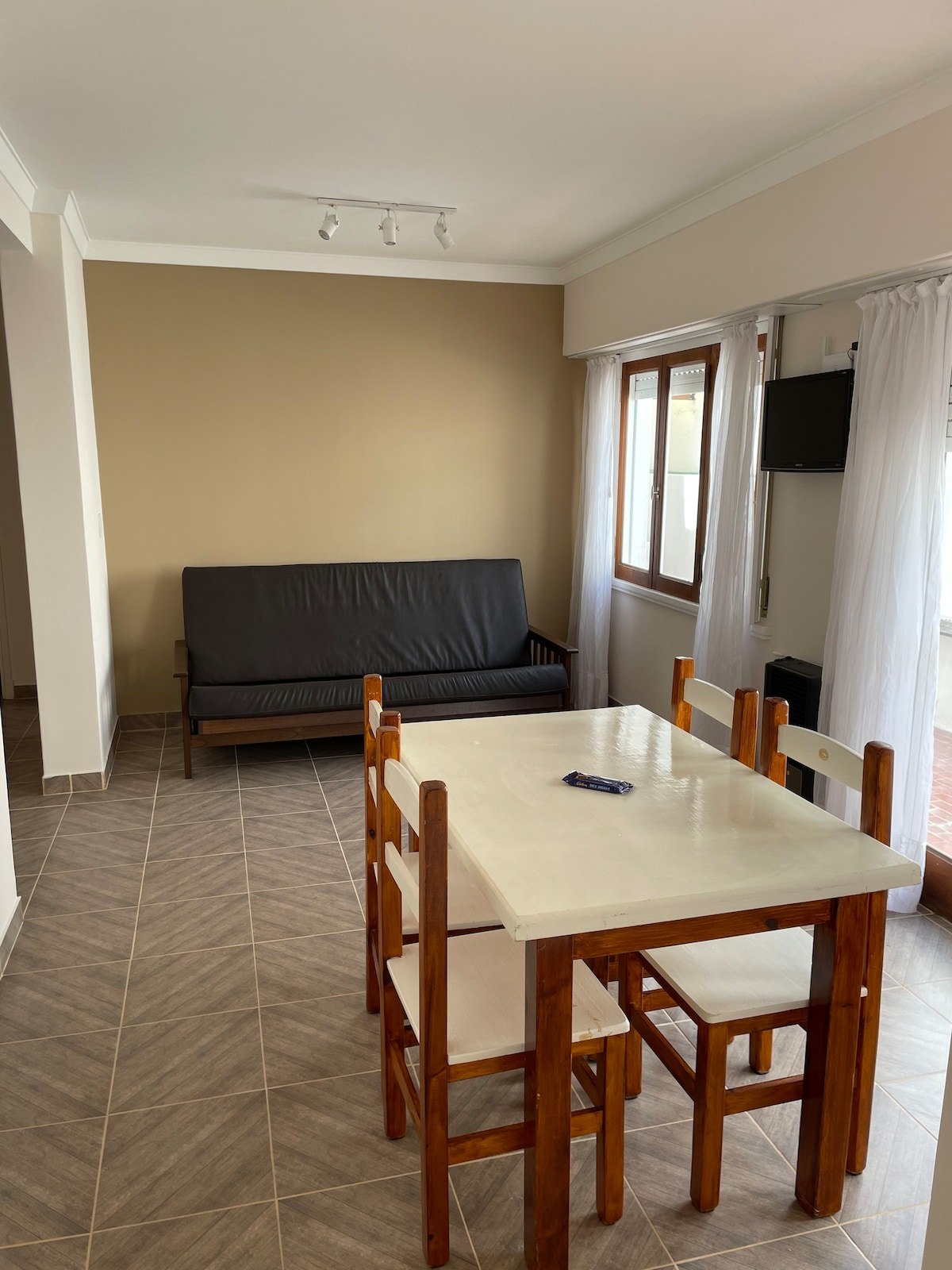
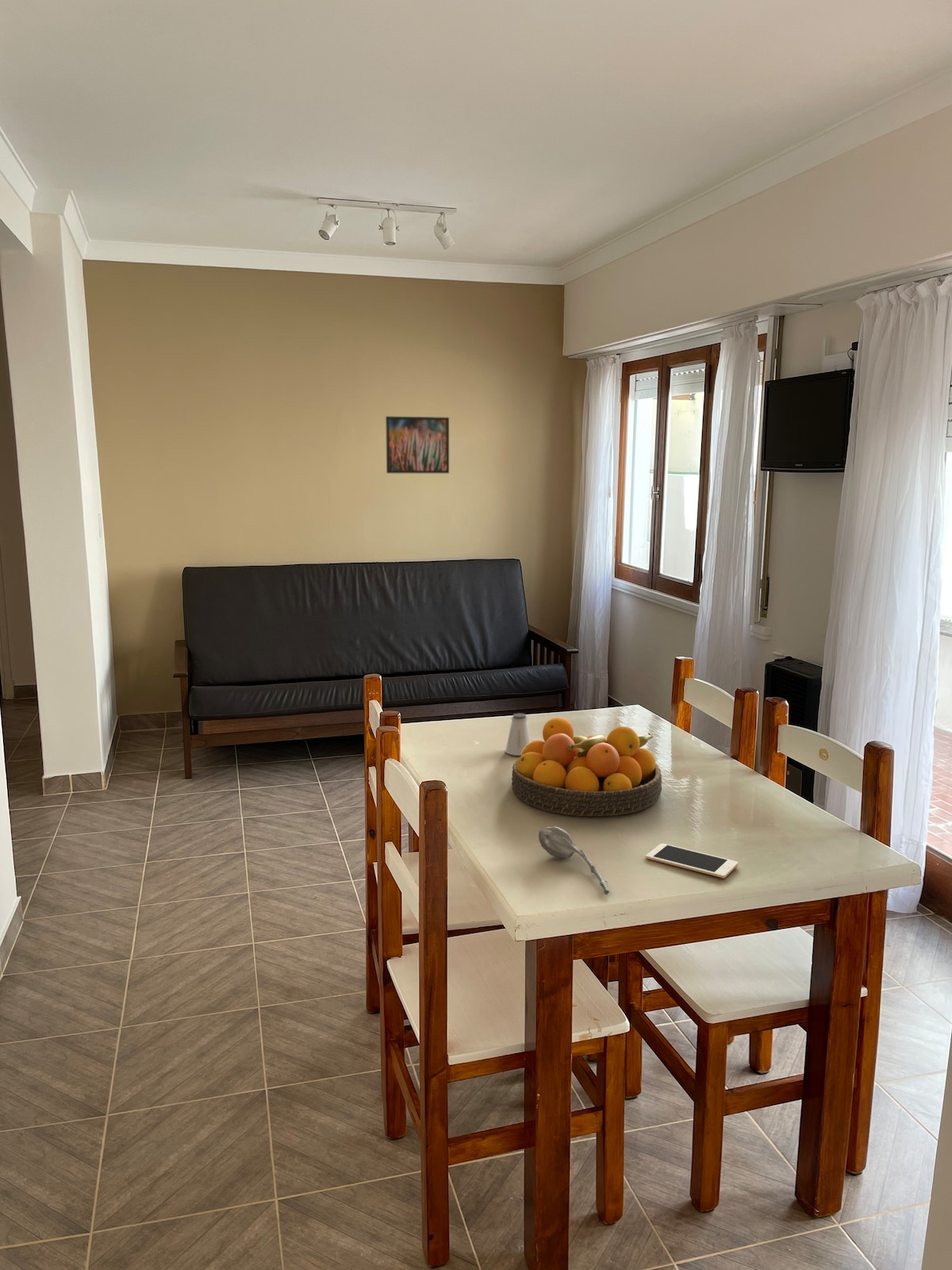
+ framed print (417, 444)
+ cell phone (691, 860)
+ fruit bowl (586, 758)
+ saltshaker (519, 733)
+ spoon (571, 855)
